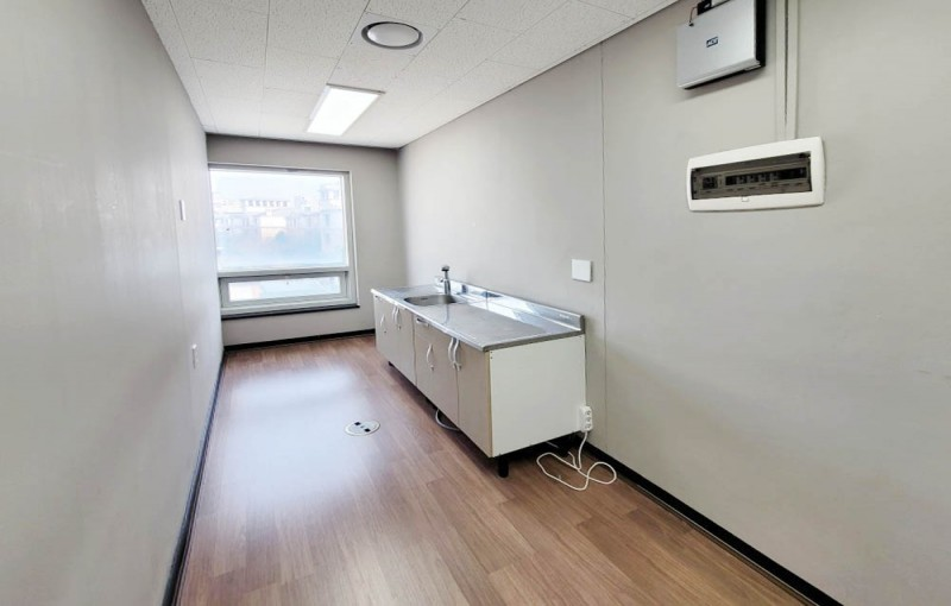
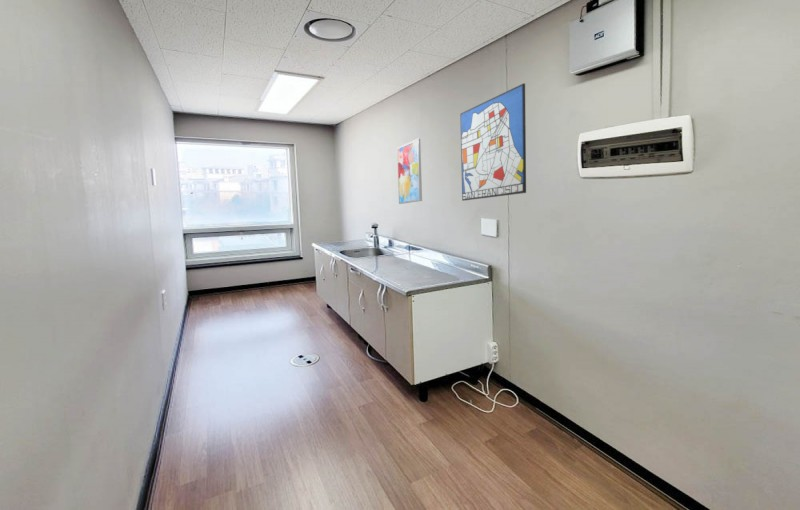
+ wall art (409, 173)
+ wall art (489, 149)
